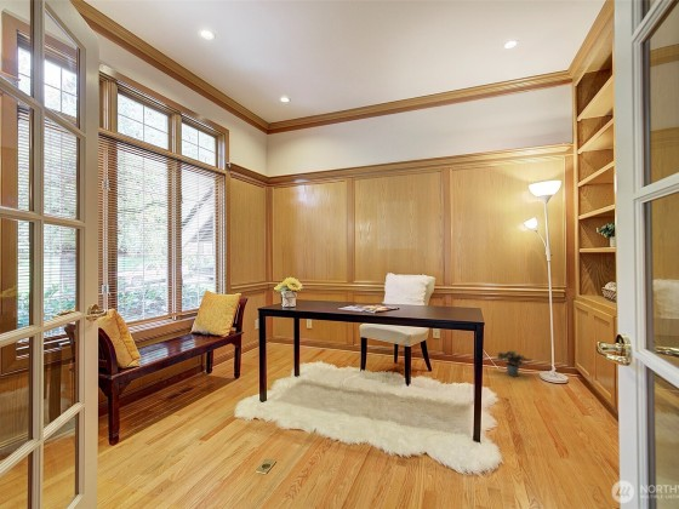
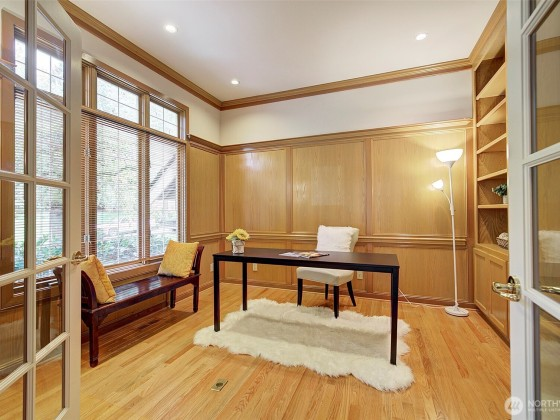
- potted plant (512, 362)
